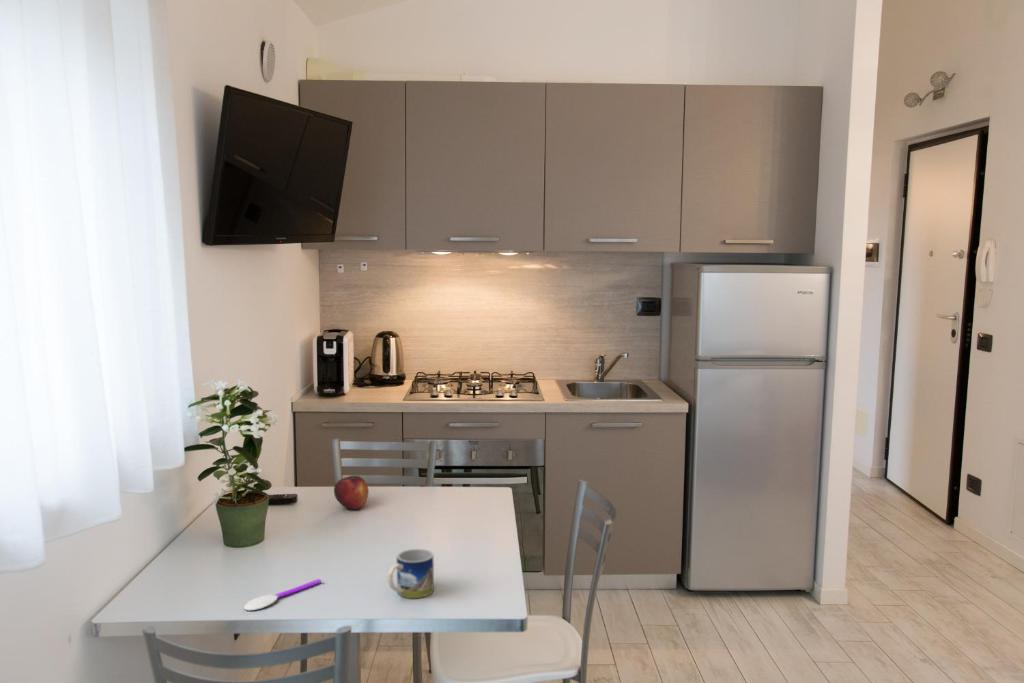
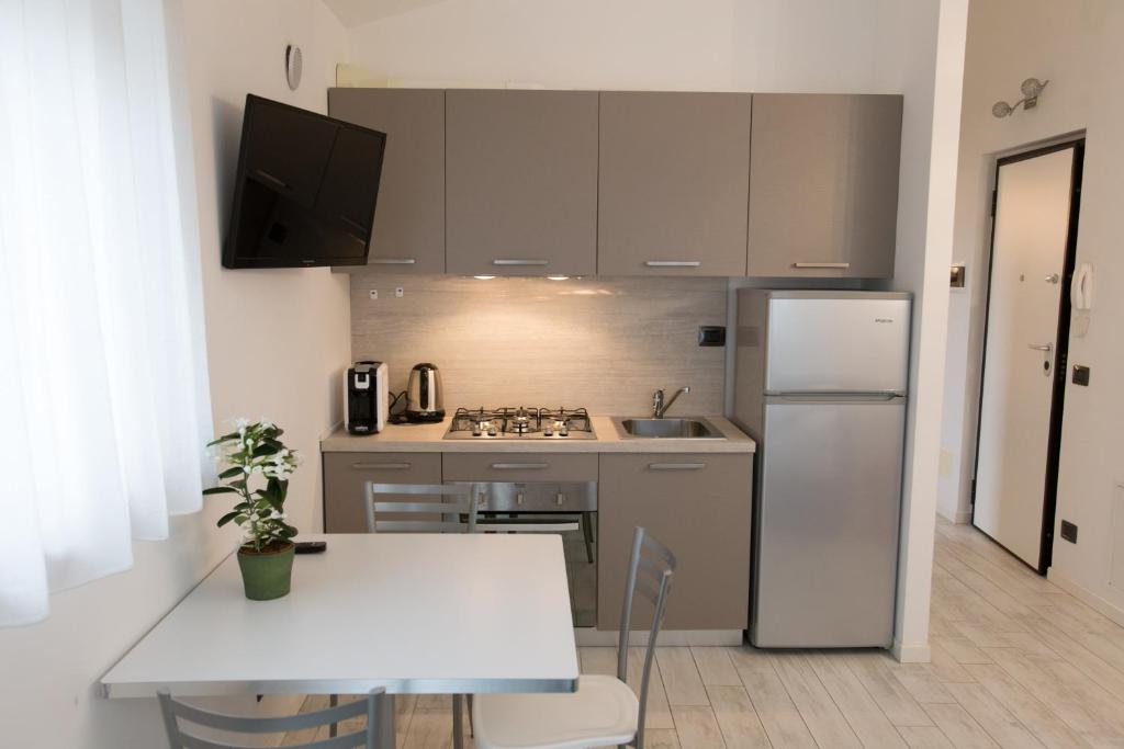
- mug (409, 575)
- spoon (284, 592)
- fruit (351, 491)
